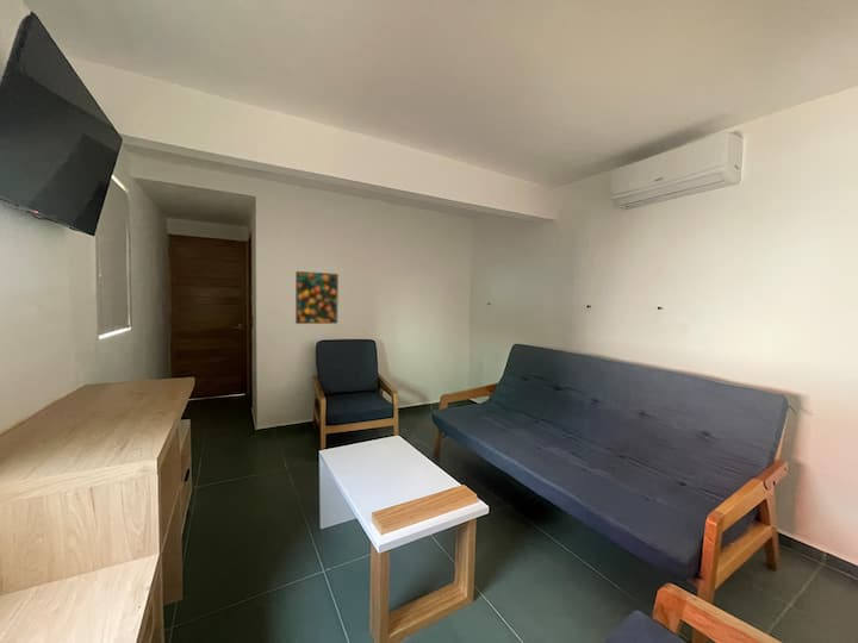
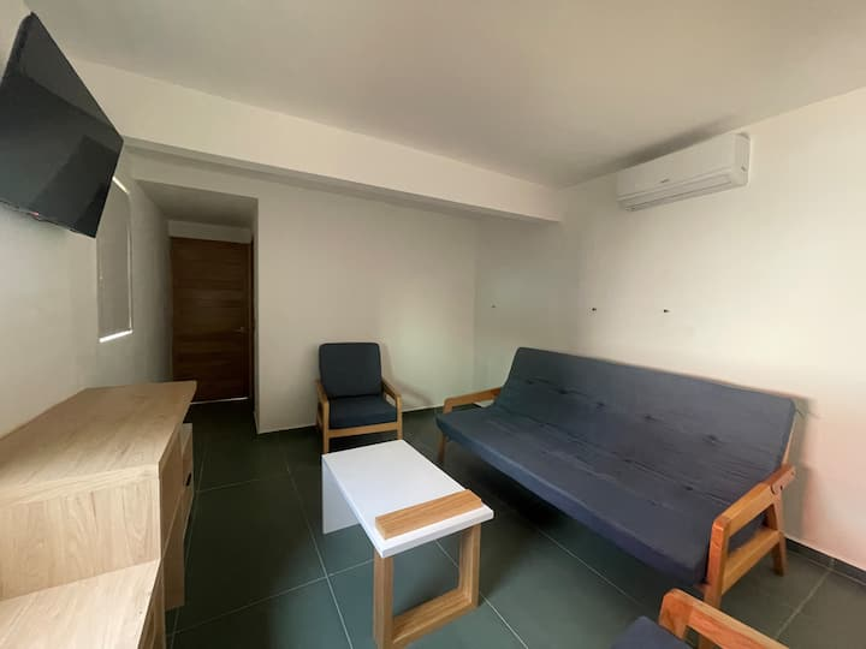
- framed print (317, 298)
